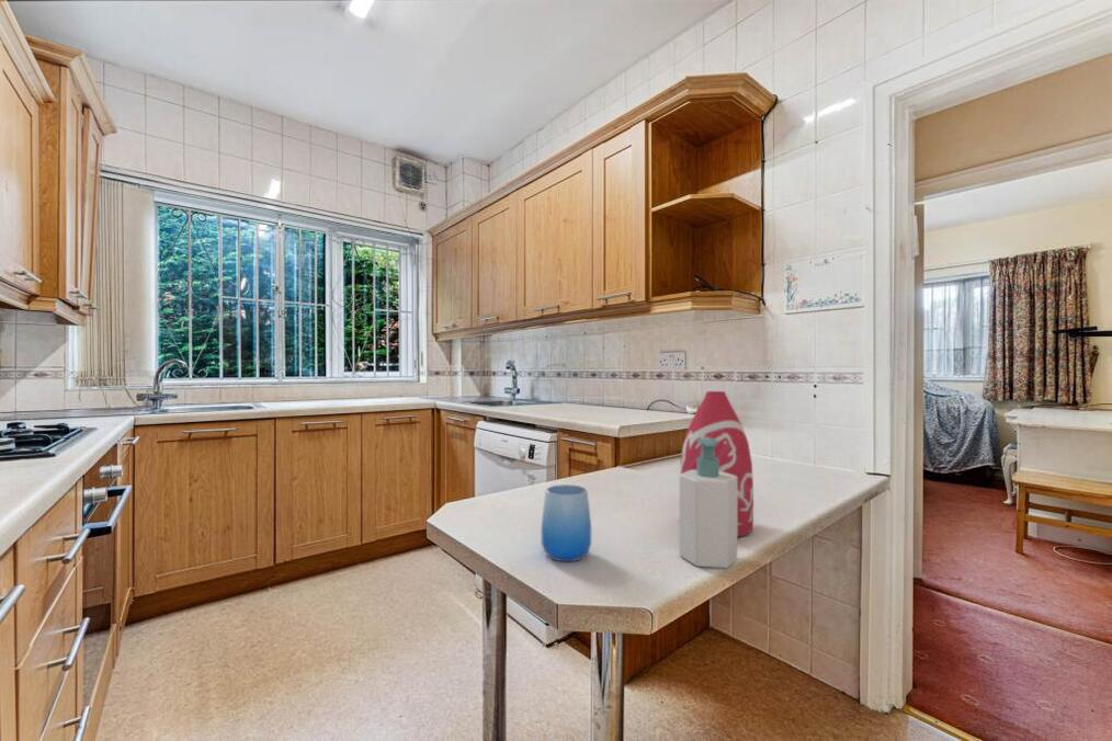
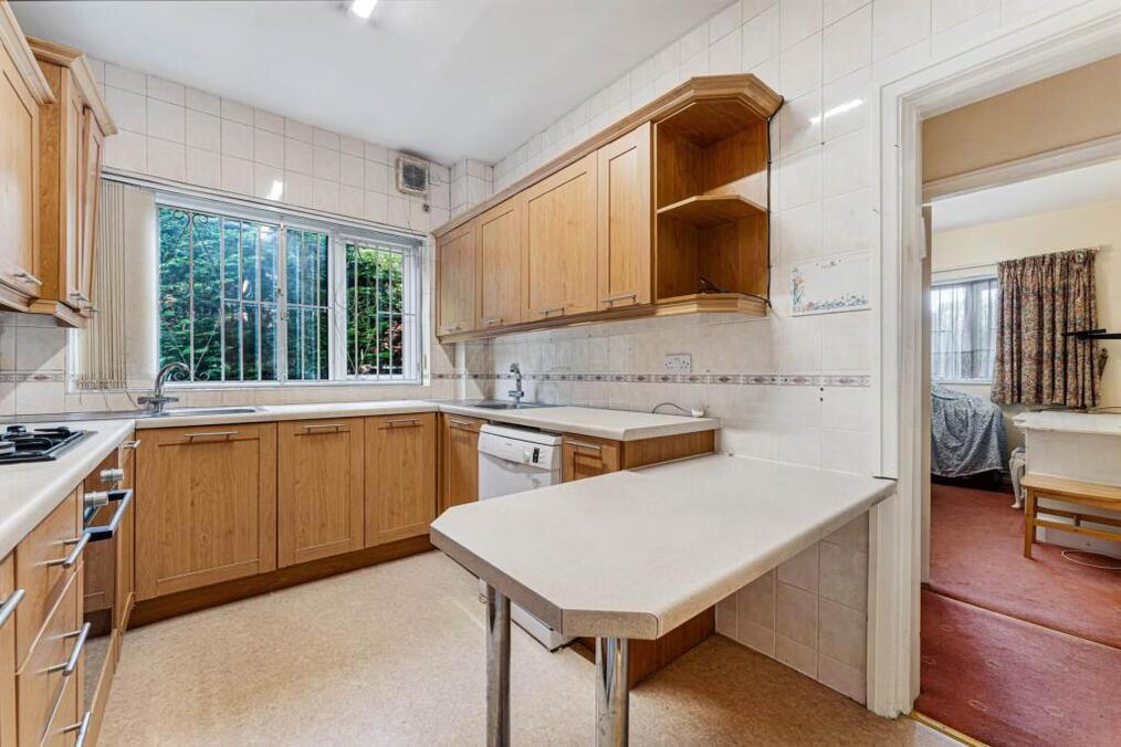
- soap bottle (707, 499)
- bottle (715, 457)
- cup (566, 522)
